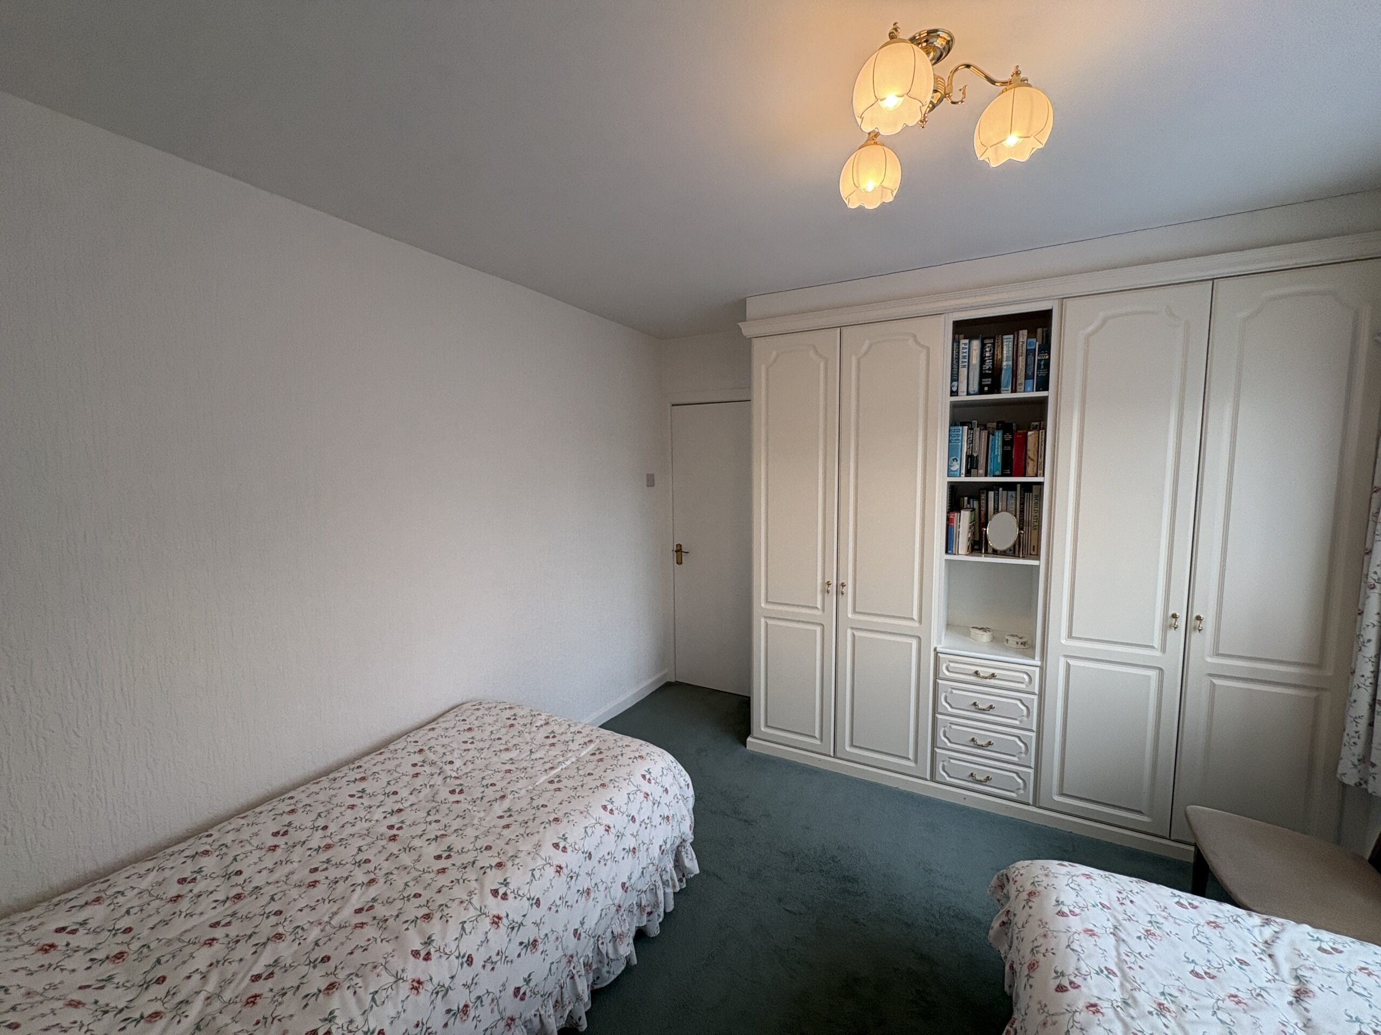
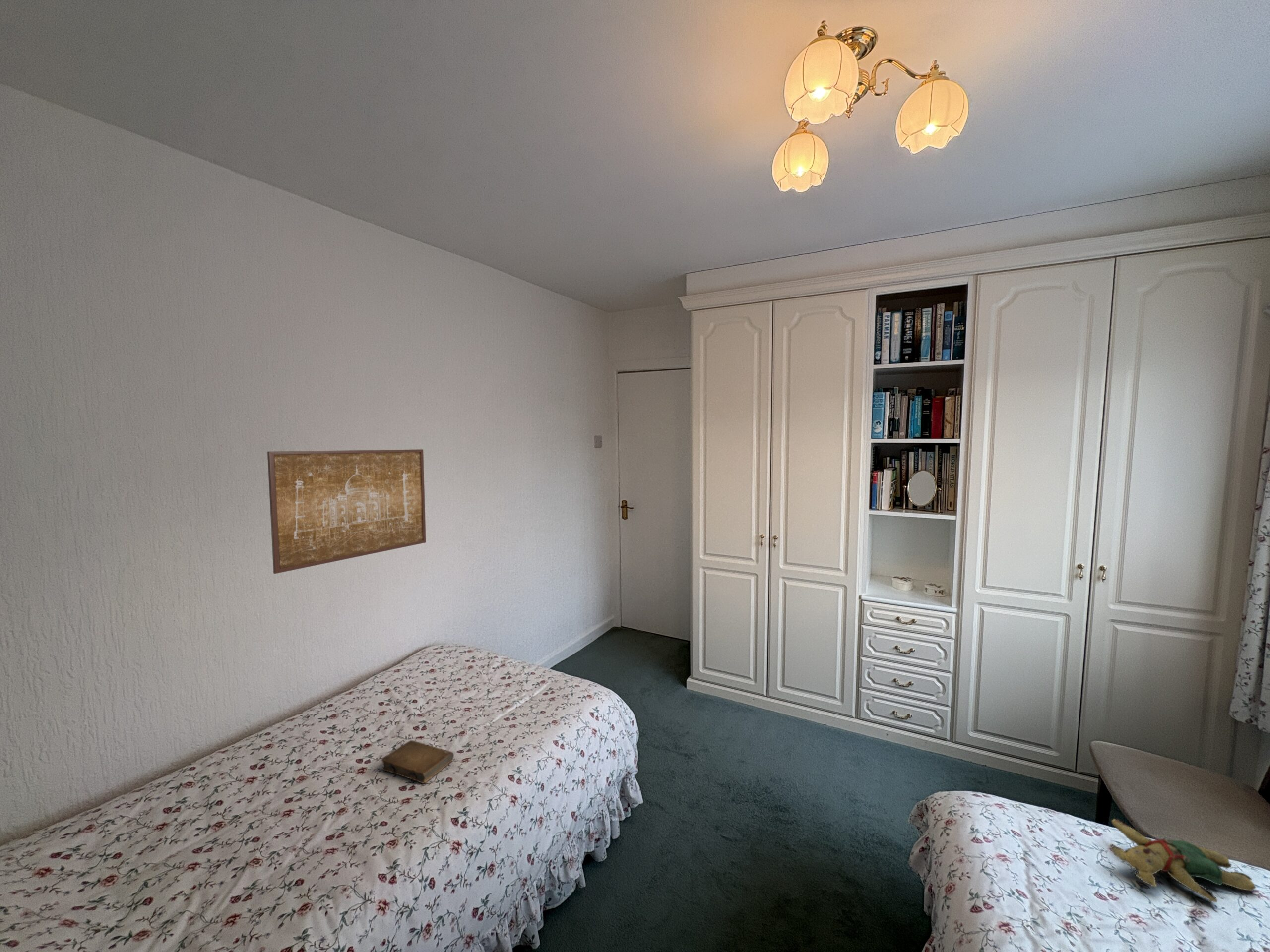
+ teddy bear (1180, 863)
+ wall art (358, 503)
+ book (418, 759)
